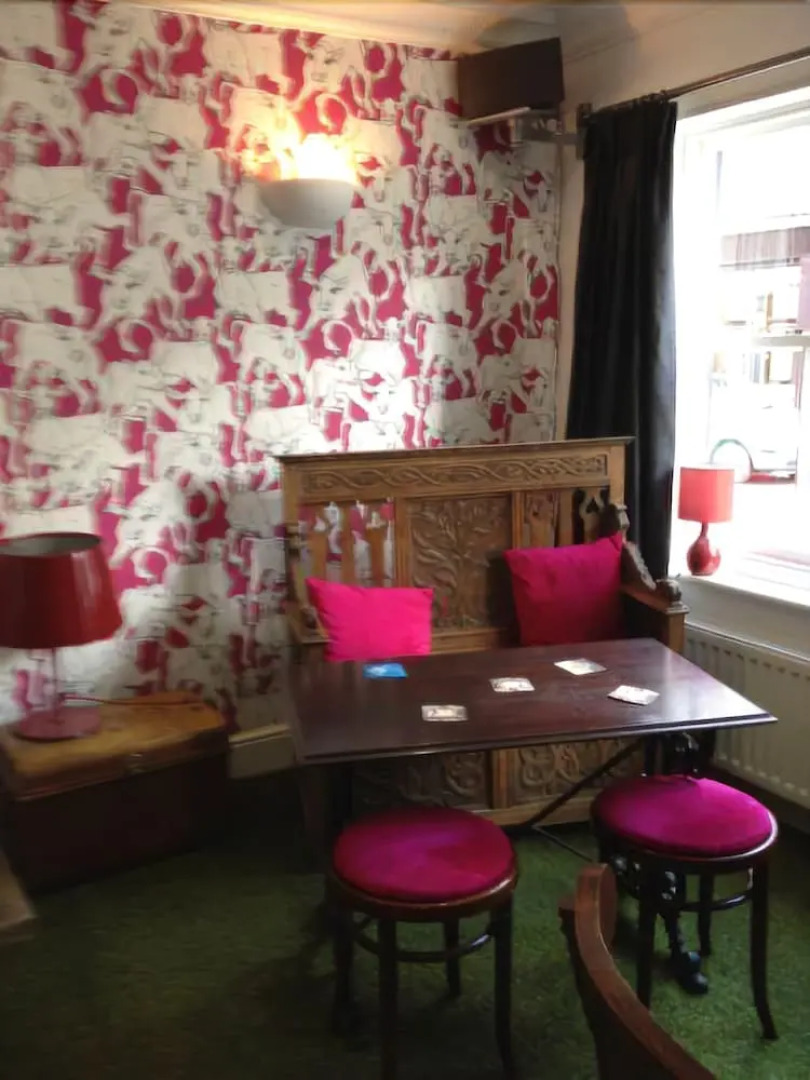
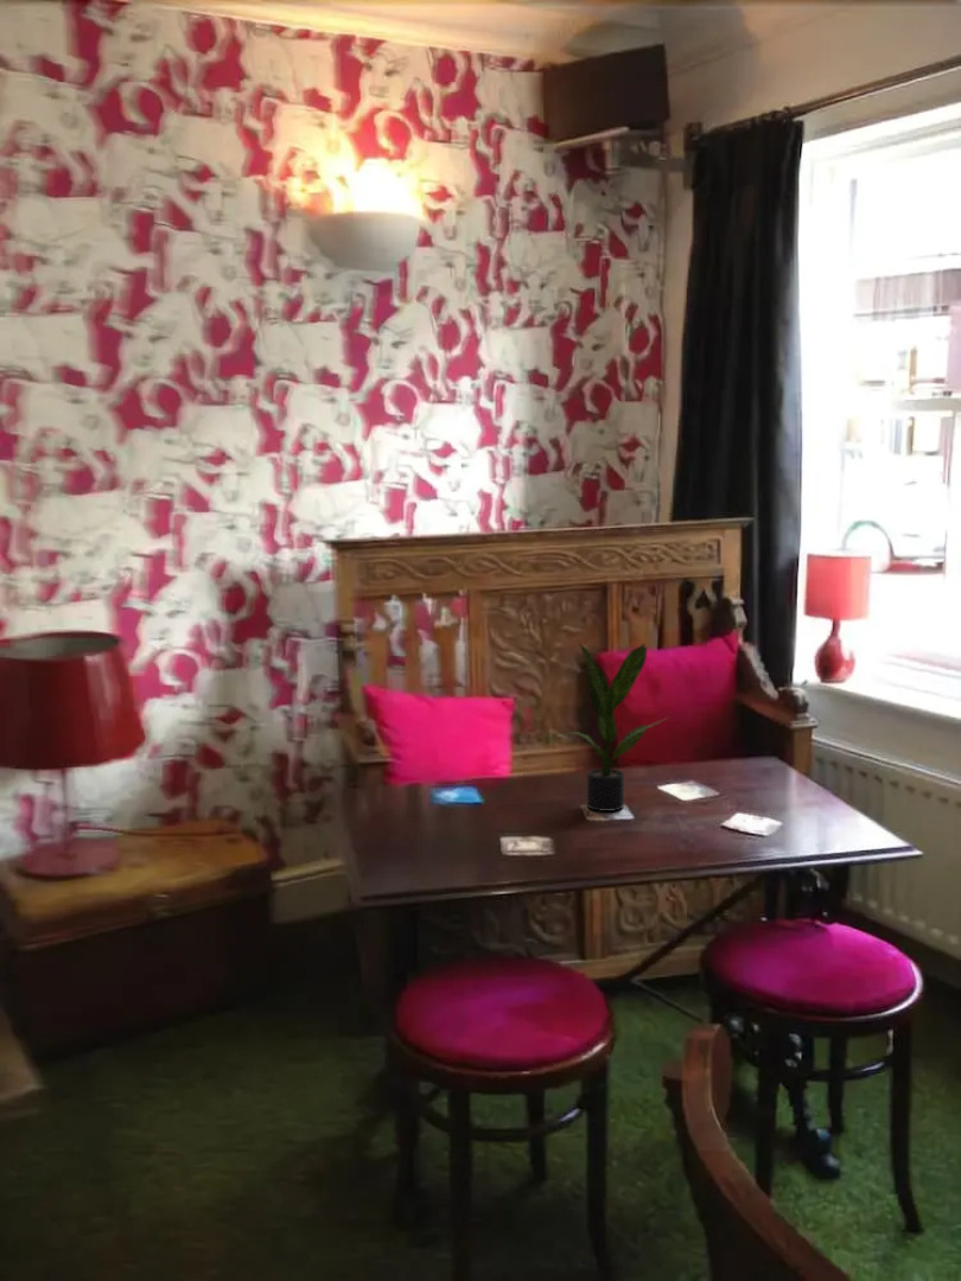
+ potted plant (615, 724)
